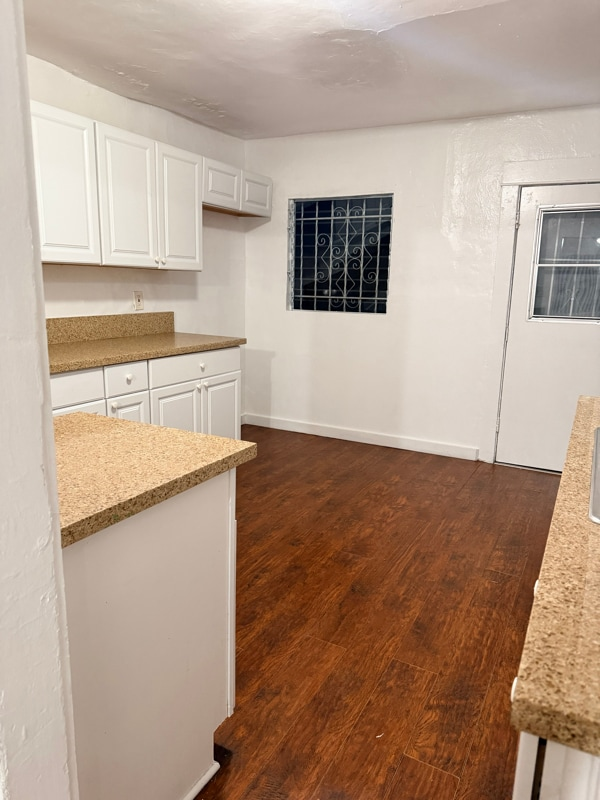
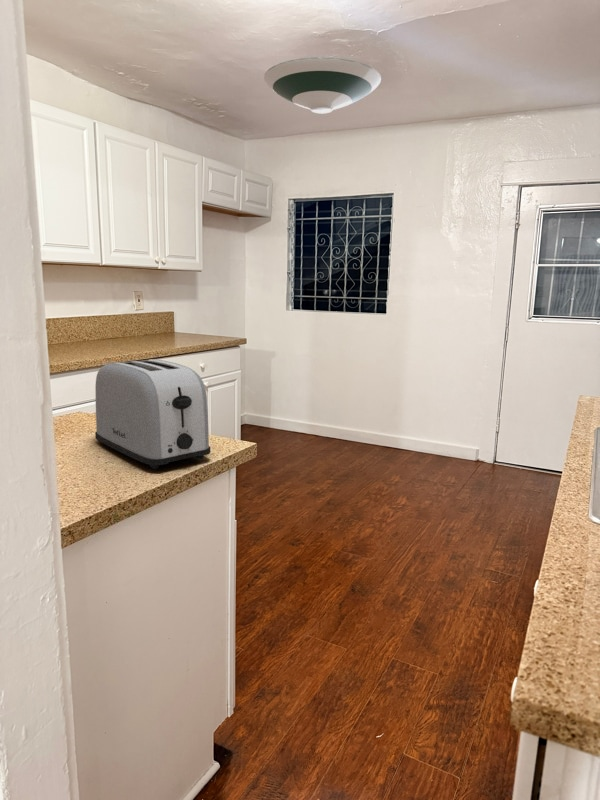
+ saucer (321, 95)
+ toaster (151, 407)
